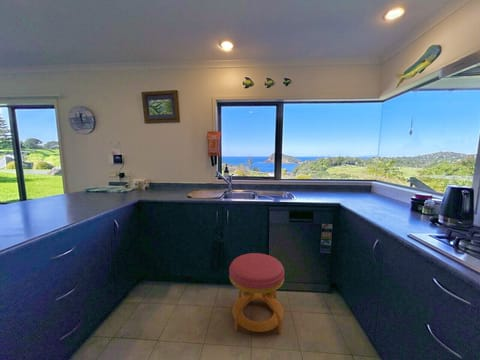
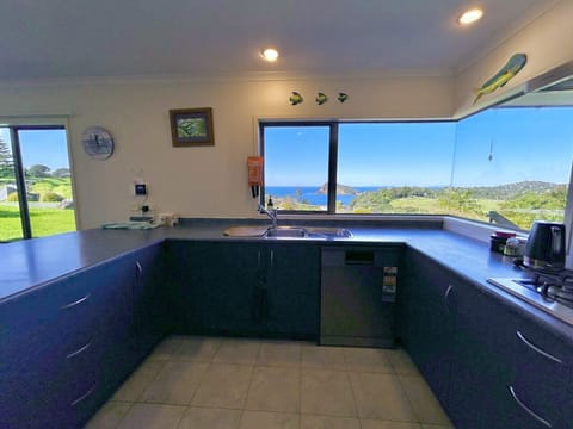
- stool (257, 290)
